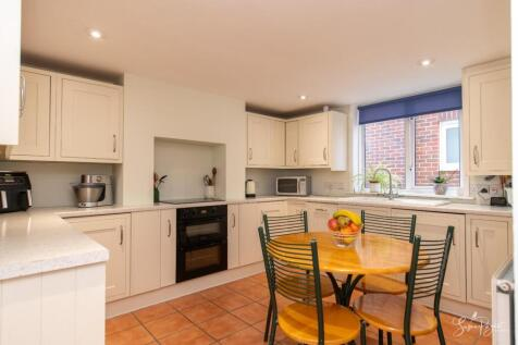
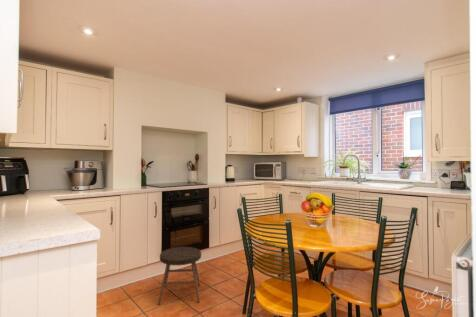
+ stool (180, 271)
